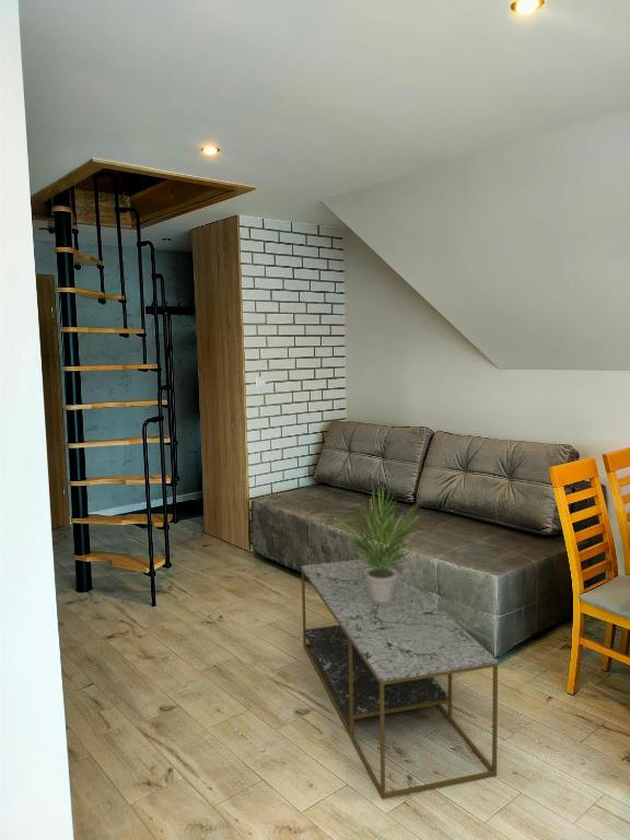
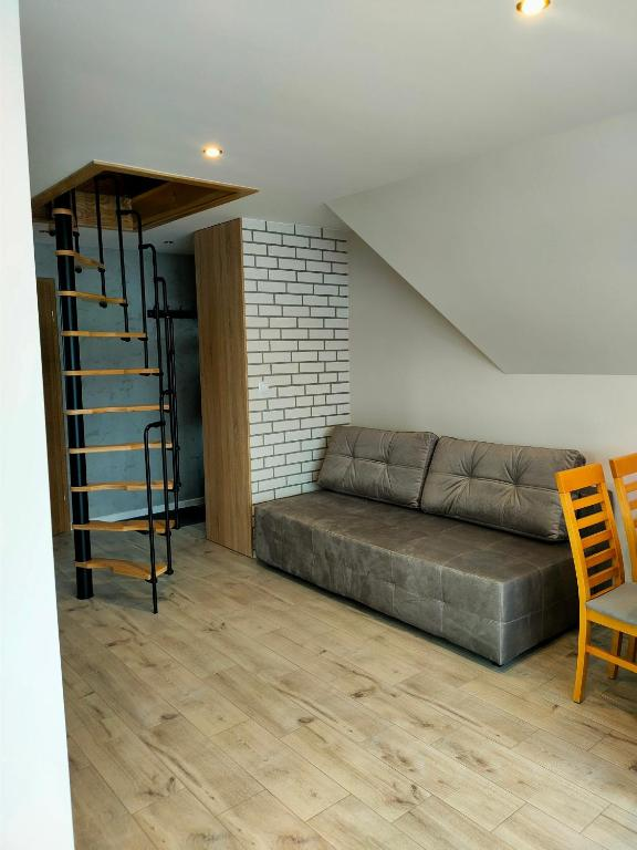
- coffee table (382, 652)
- potted plant (380, 547)
